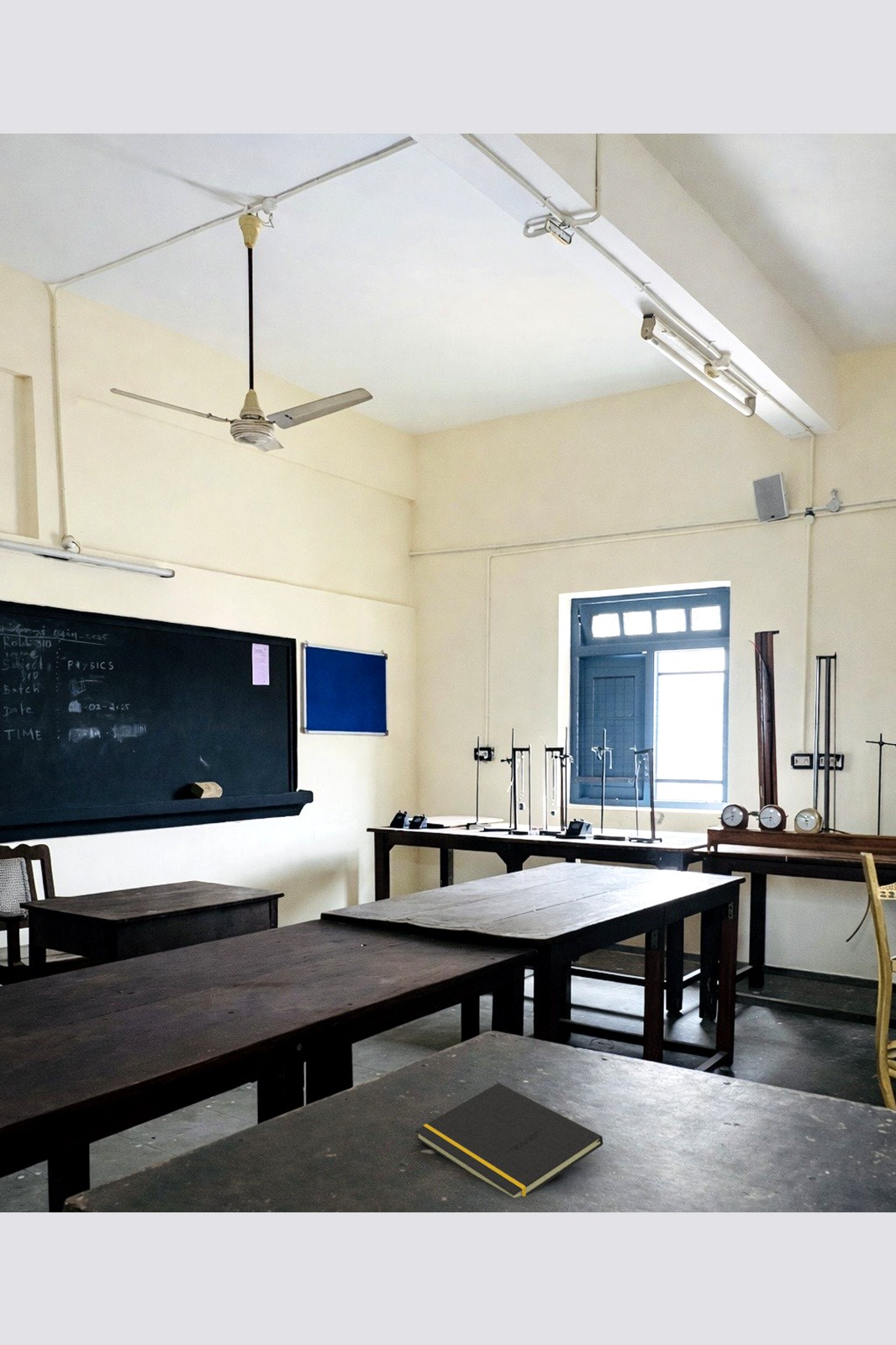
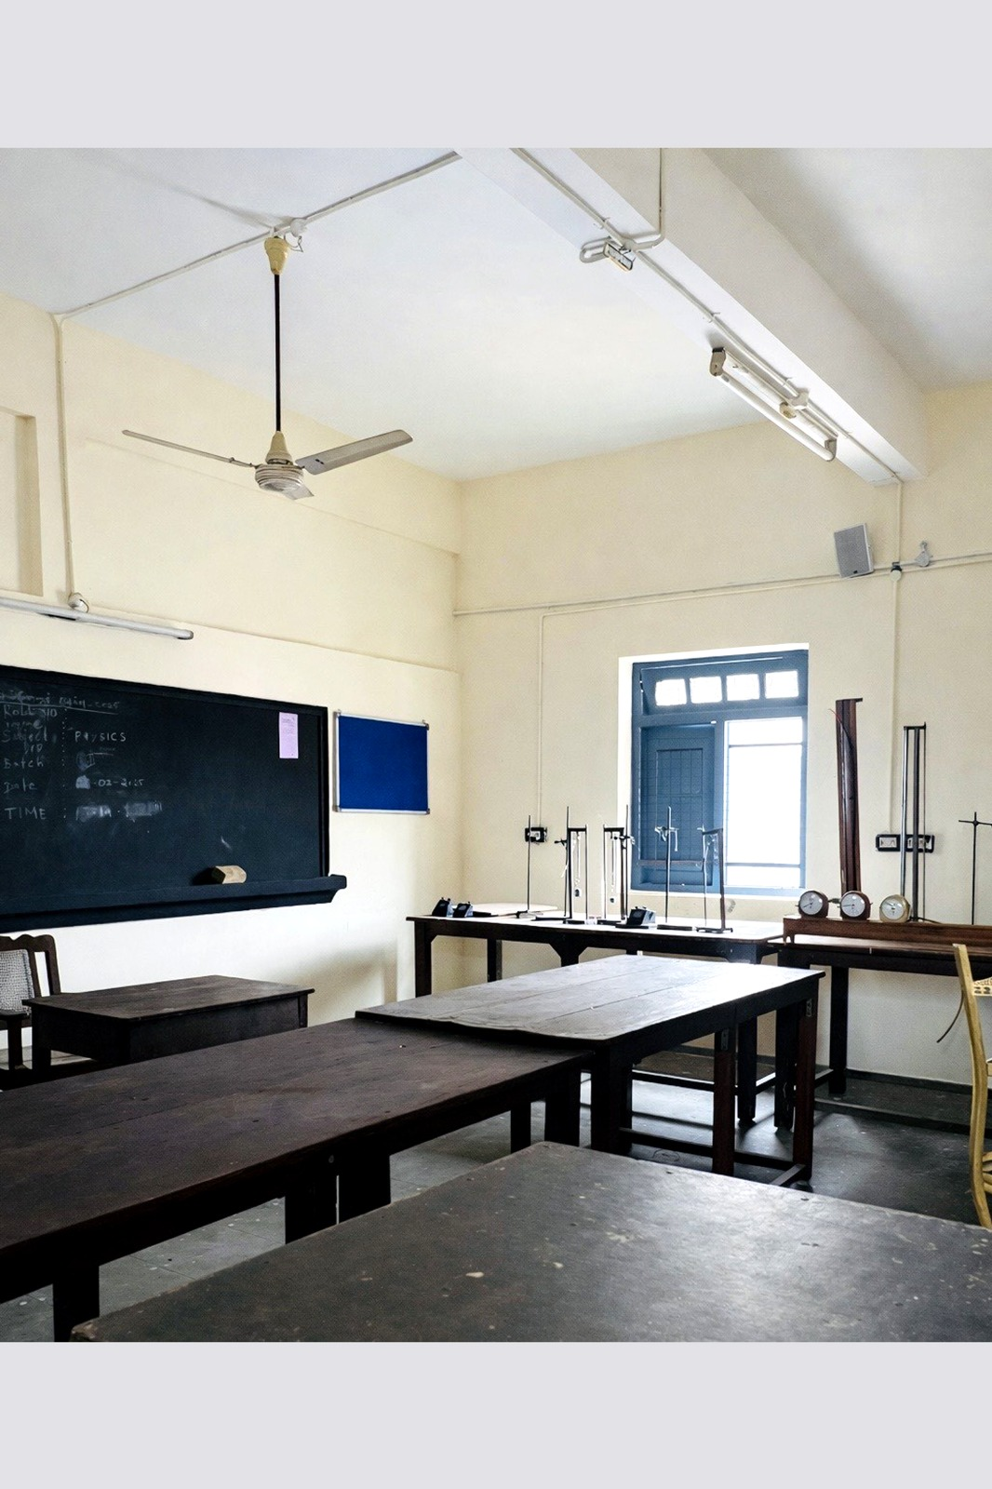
- notepad (506, 1137)
